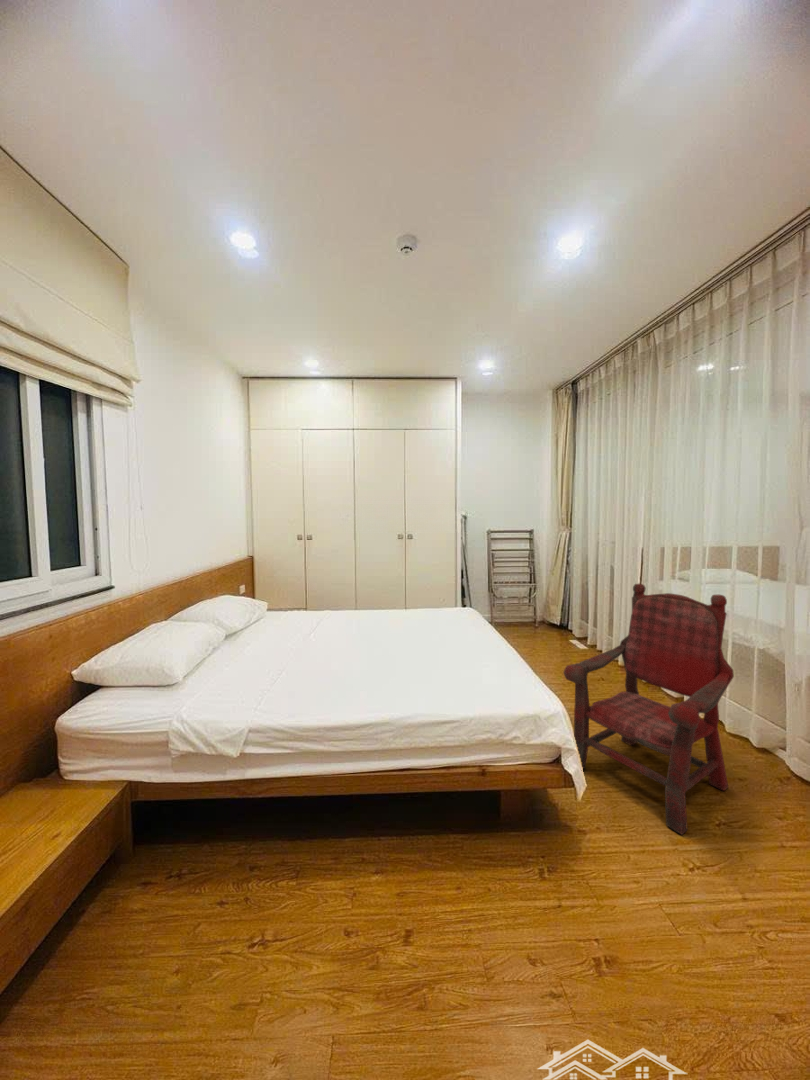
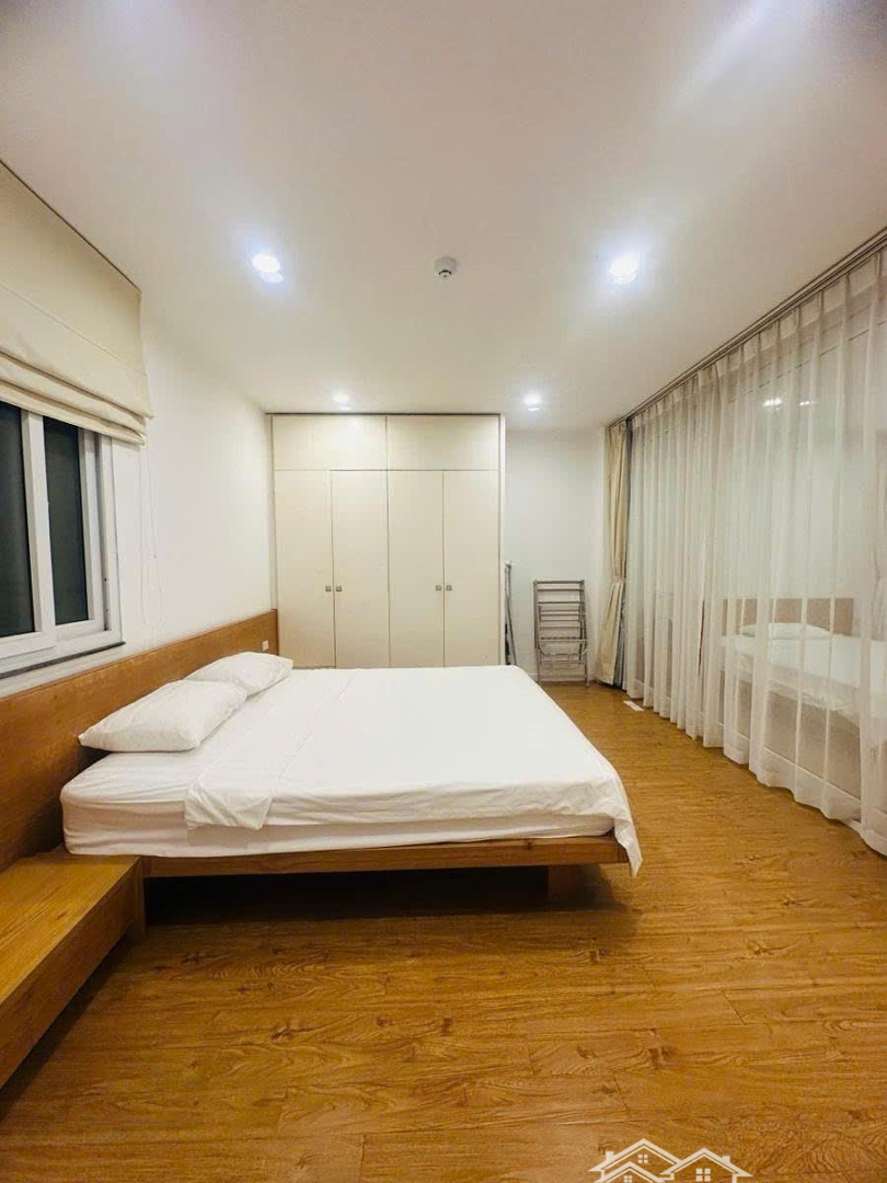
- armchair (649, 683)
